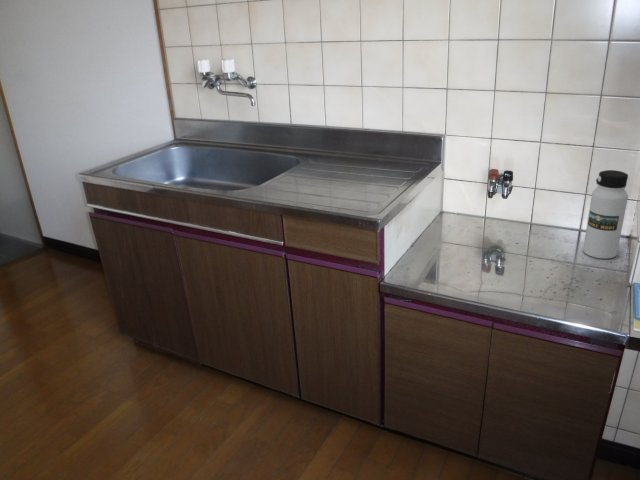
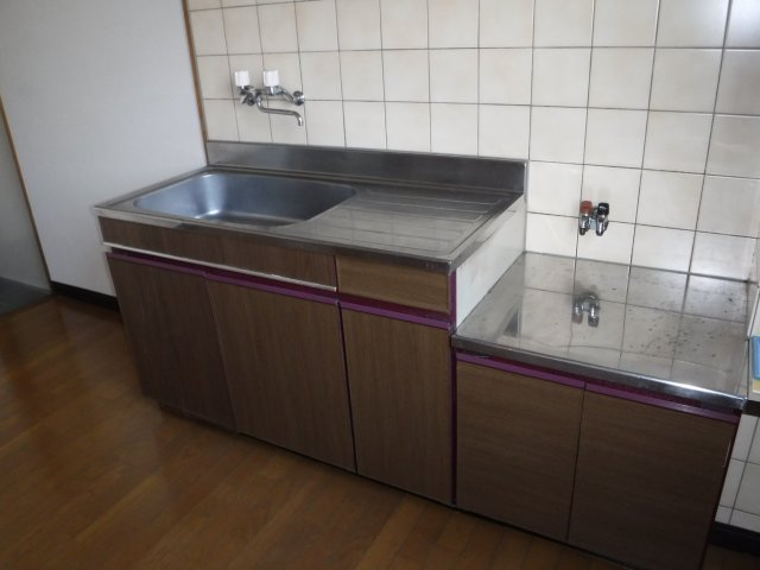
- water bottle (606, 213)
